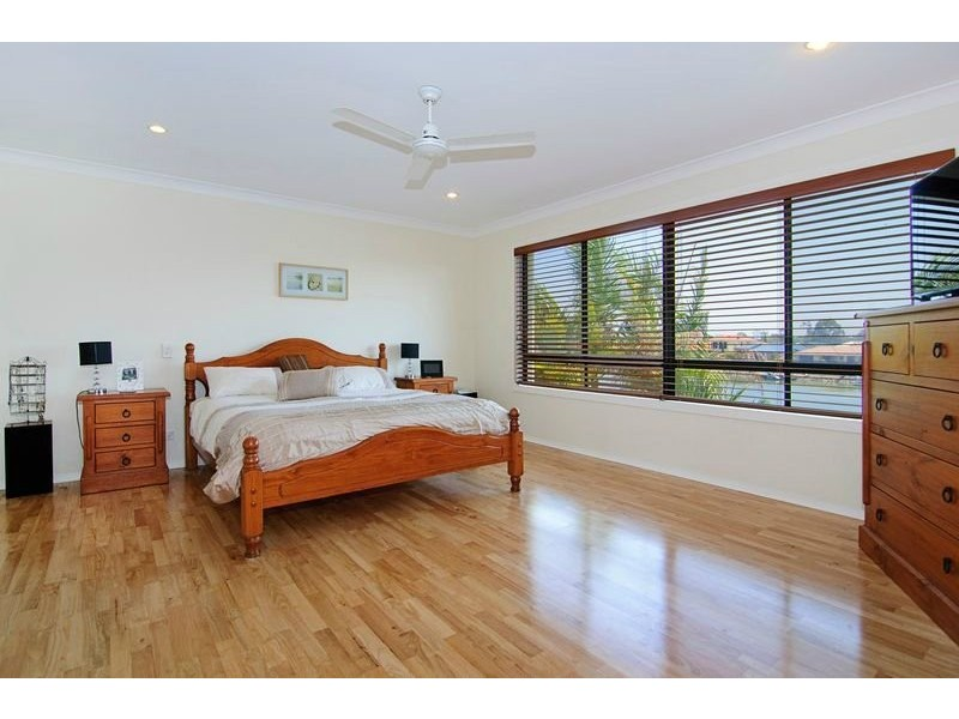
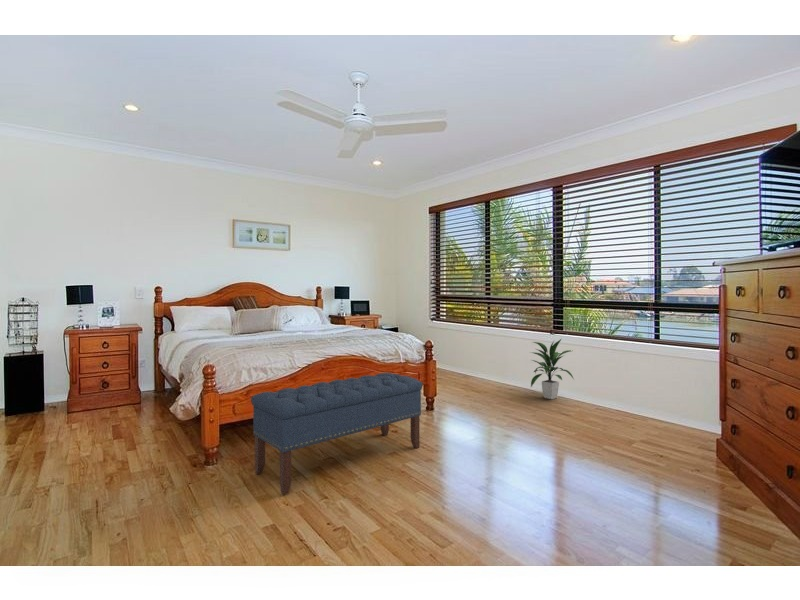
+ indoor plant (547, 367)
+ bench (343, 421)
